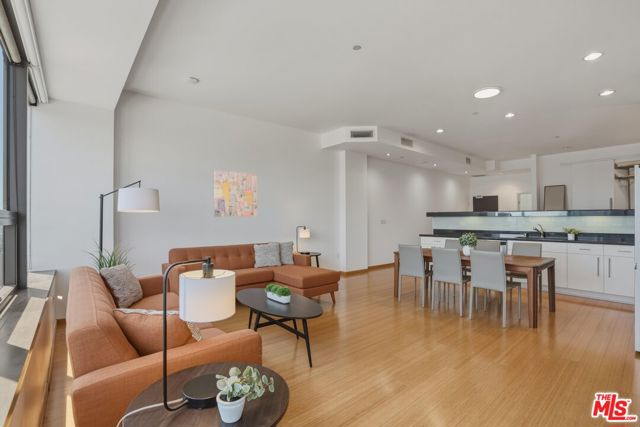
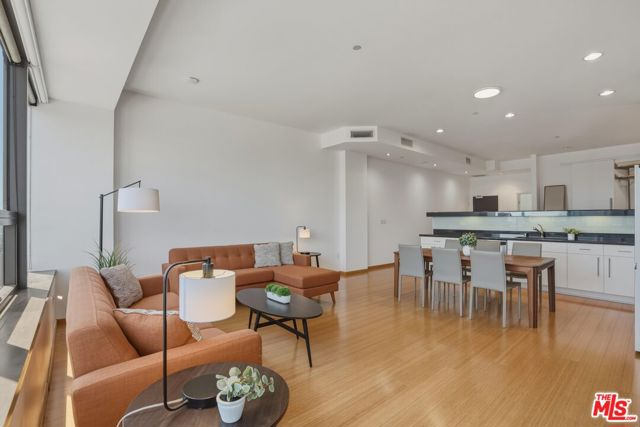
- wall art (236, 194)
